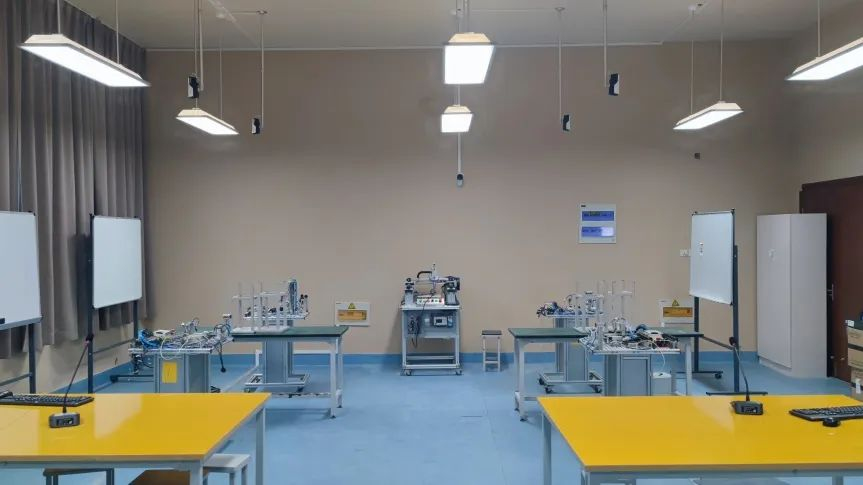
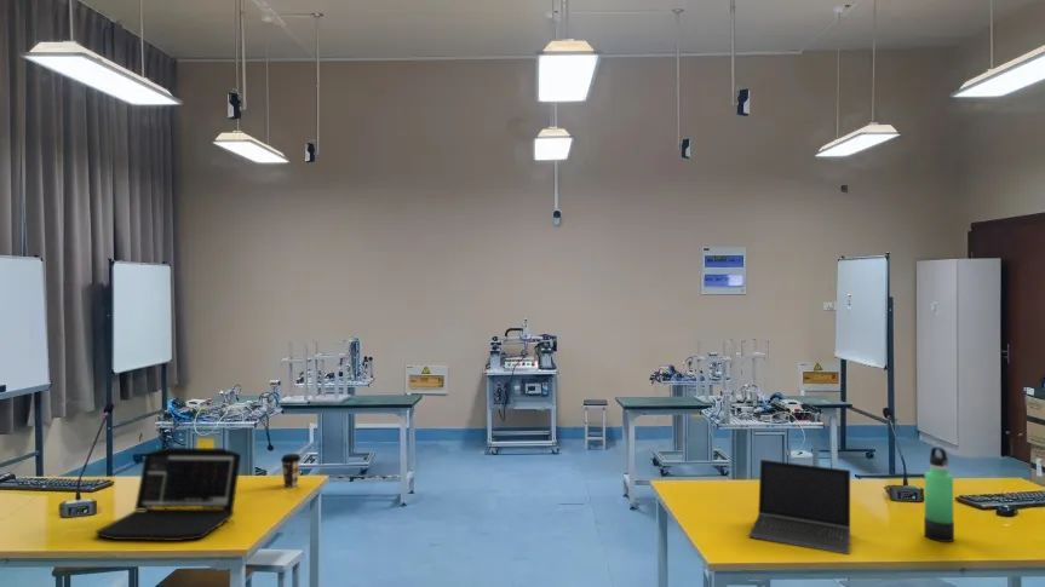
+ laptop computer (800, 502)
+ thermos bottle (938, 491)
+ coffee cup (291, 470)
+ laptop (171, 491)
